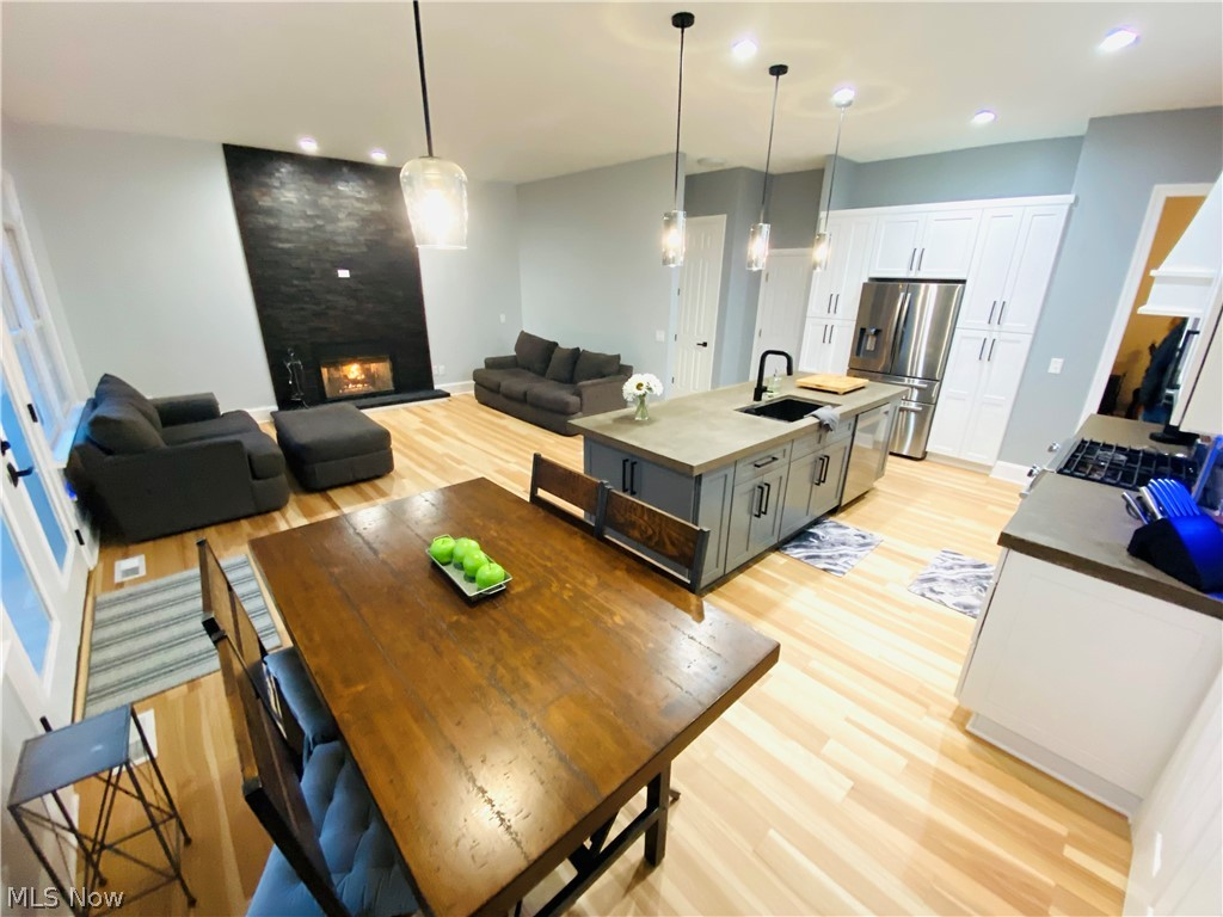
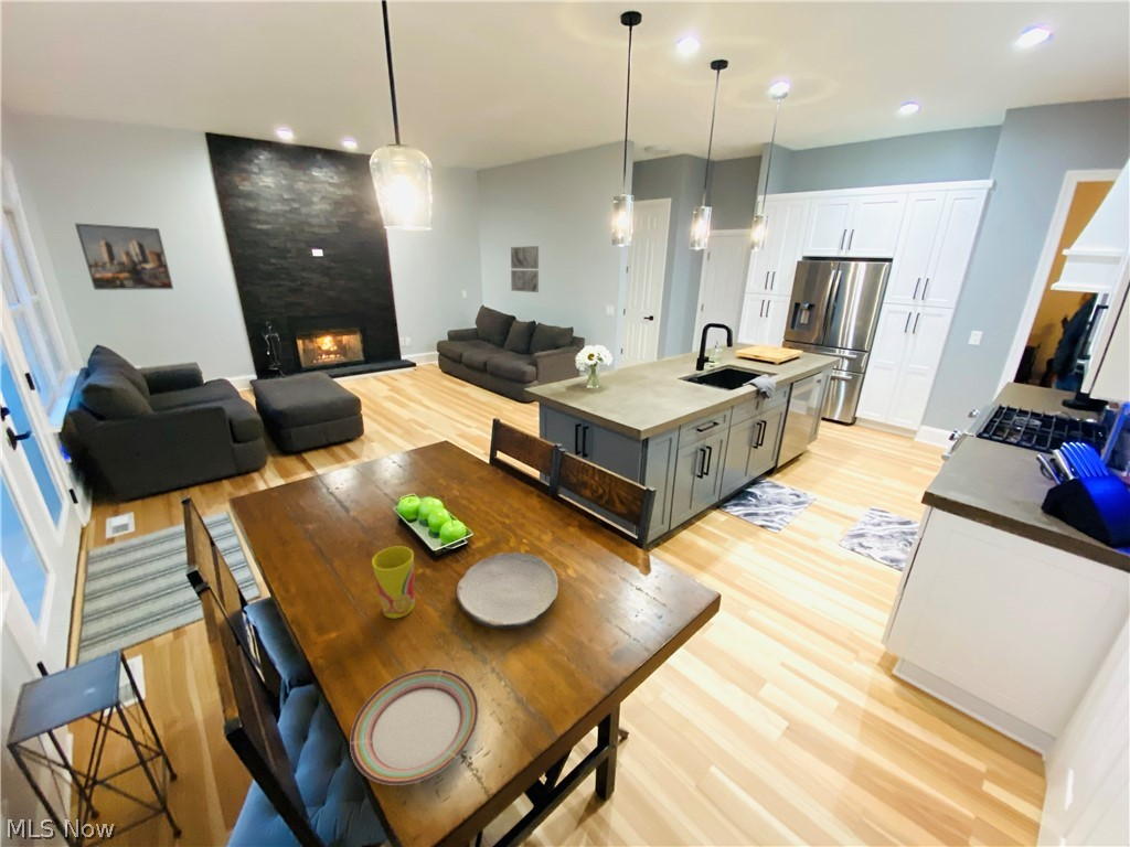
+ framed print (127, 258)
+ wall art (524, 268)
+ plate (508, 588)
+ plate (417, 722)
+ cup (395, 582)
